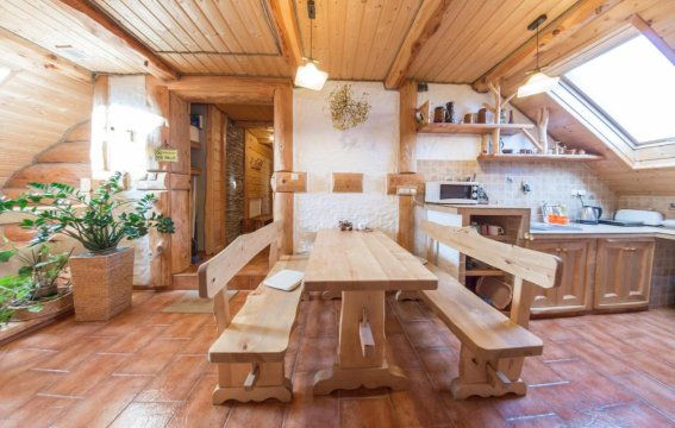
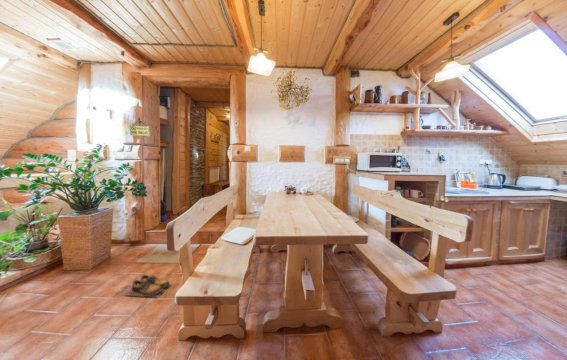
+ shoes (150, 283)
